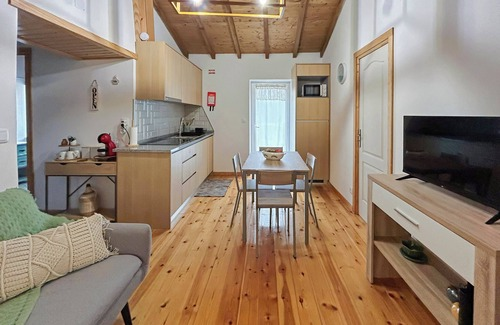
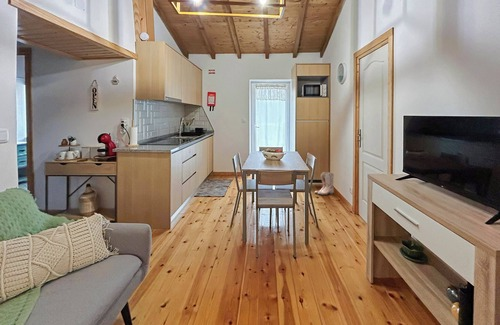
+ boots (324, 182)
